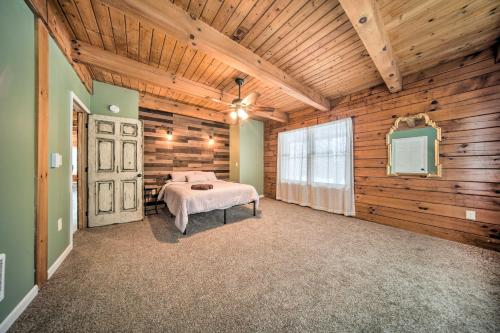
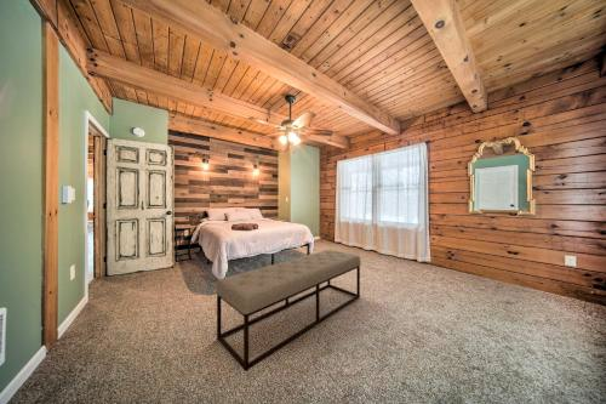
+ bench (301, 289)
